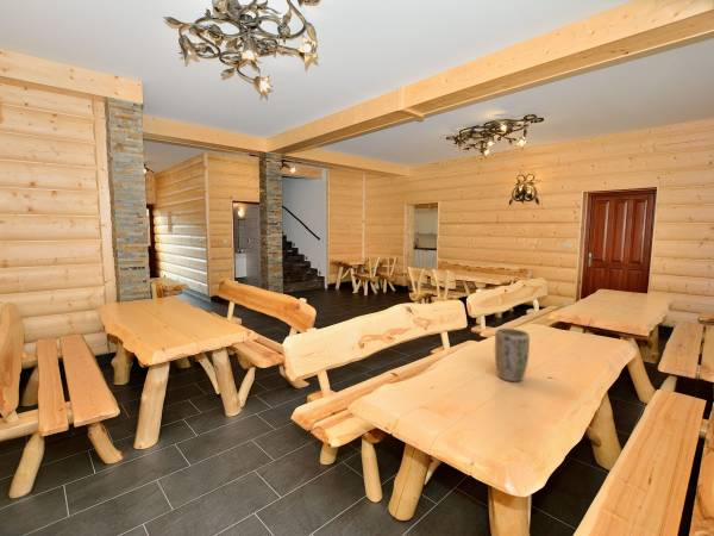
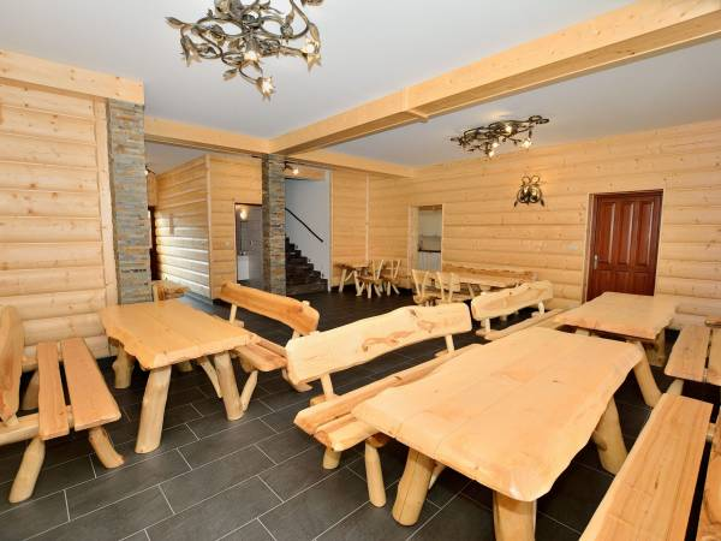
- plant pot (511, 354)
